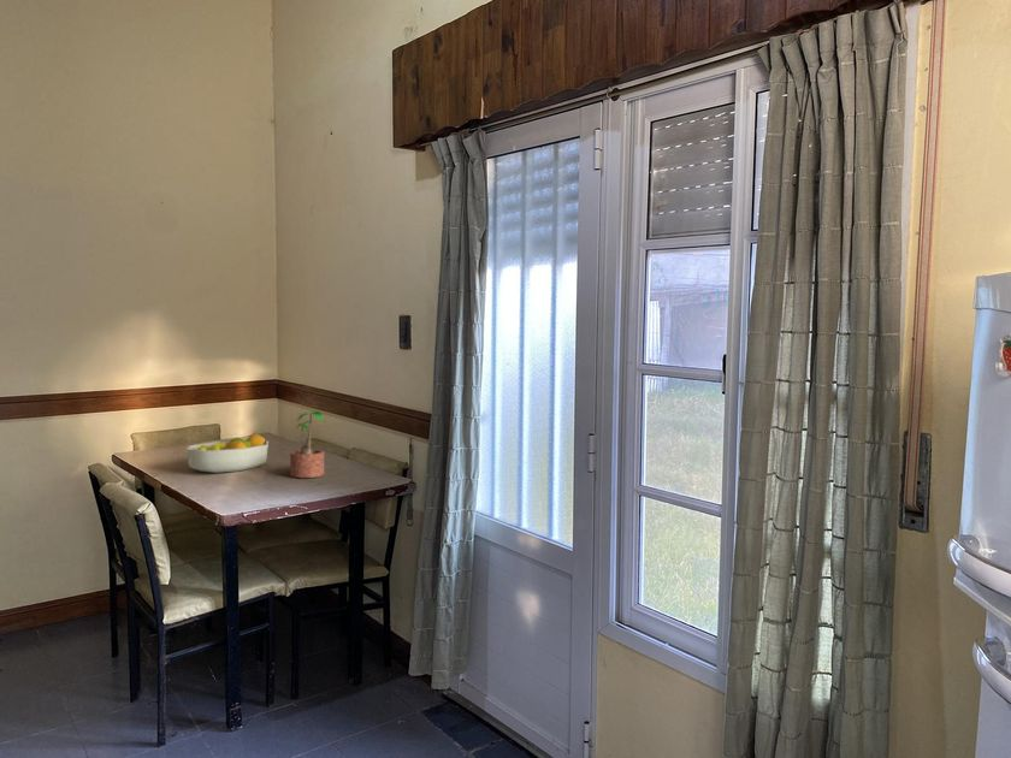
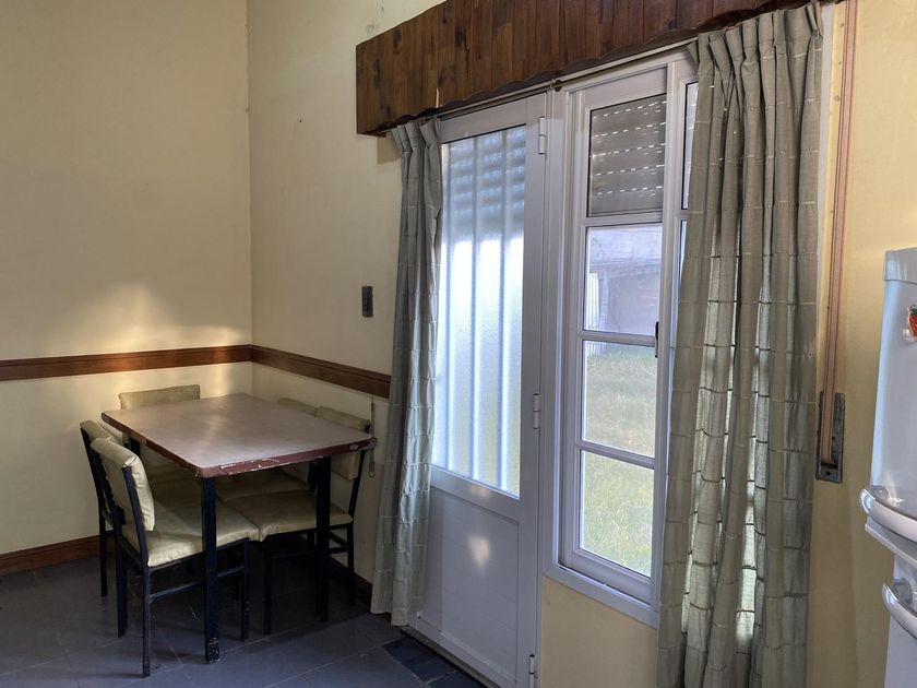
- fruit bowl (229, 450)
- potted plant (309, 443)
